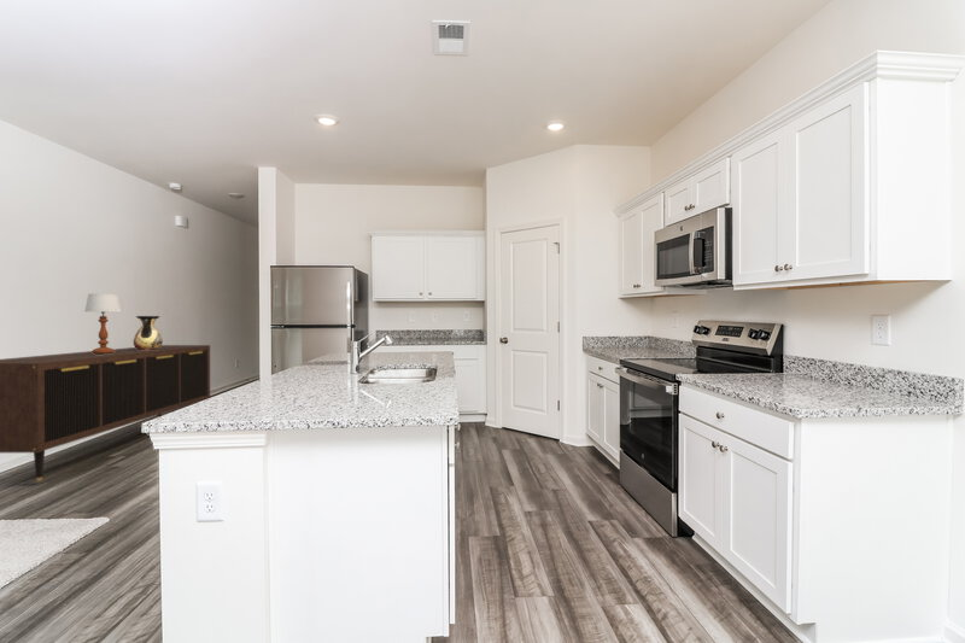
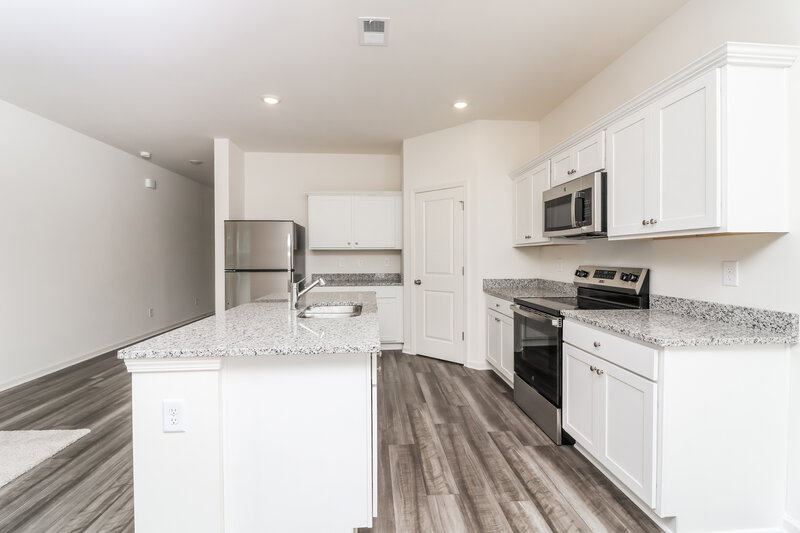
- table lamp (103, 323)
- vase (147, 332)
- sideboard (113, 397)
